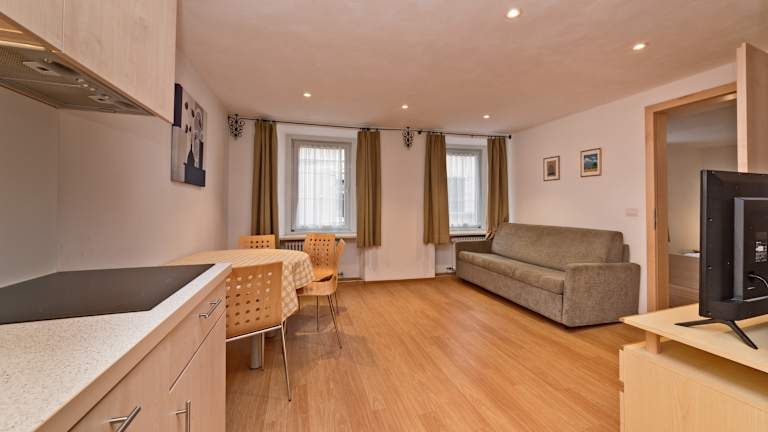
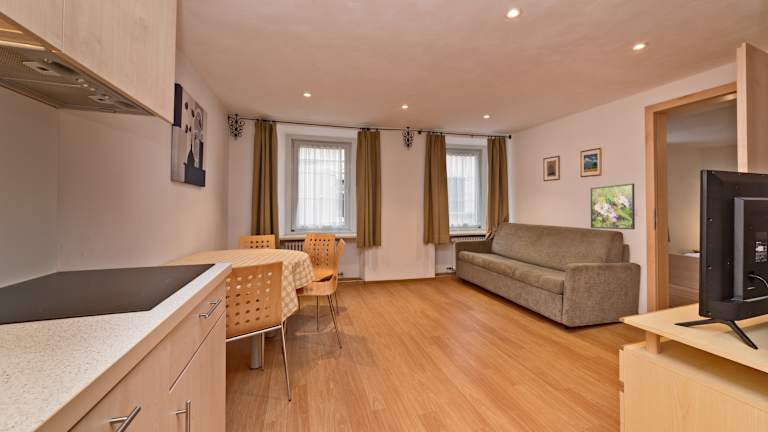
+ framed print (611, 207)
